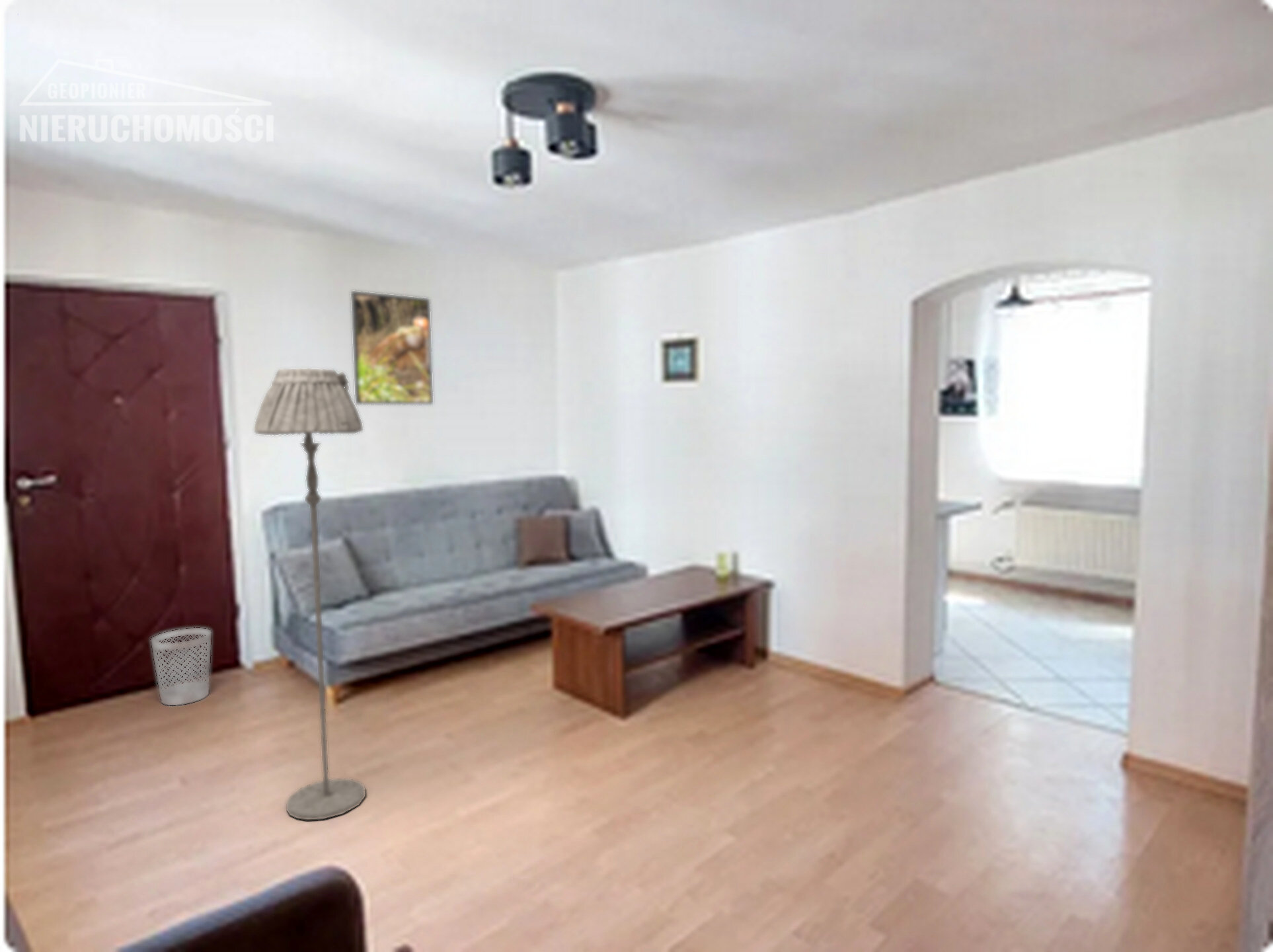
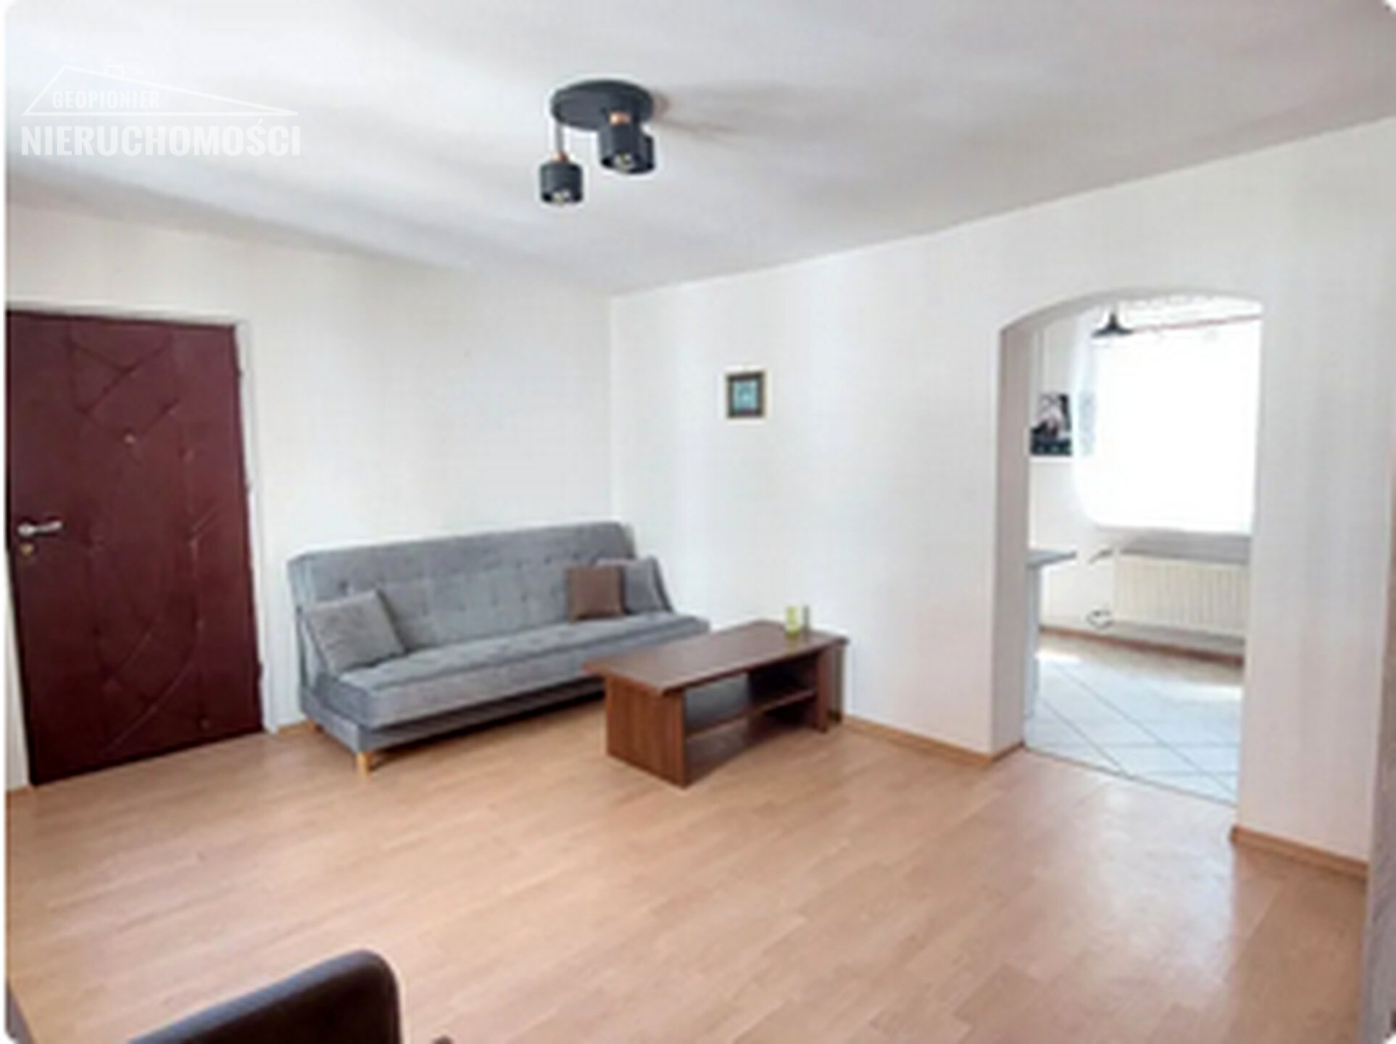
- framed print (393, 350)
- floor lamp (317, 590)
- wastebasket (183, 666)
